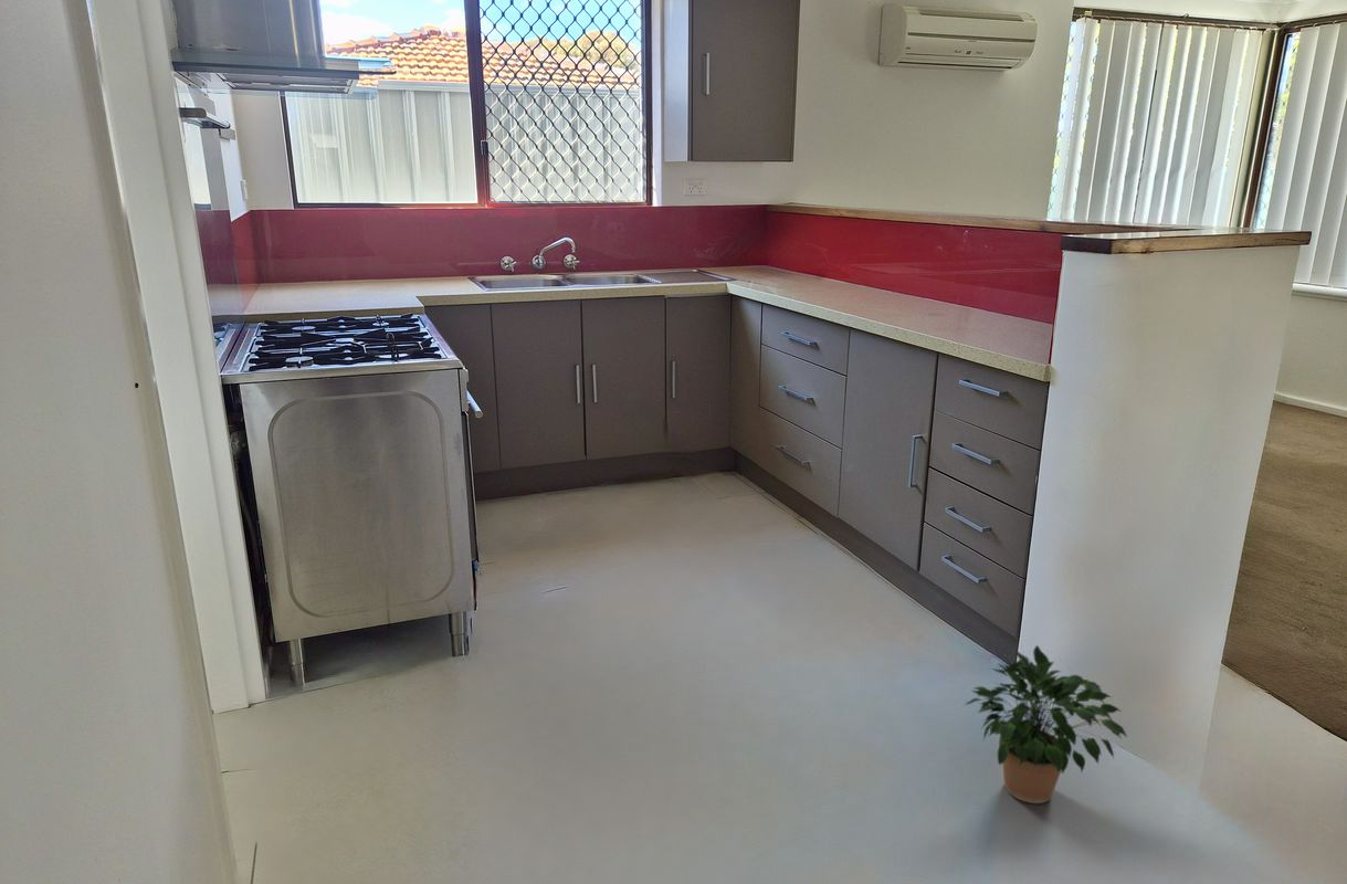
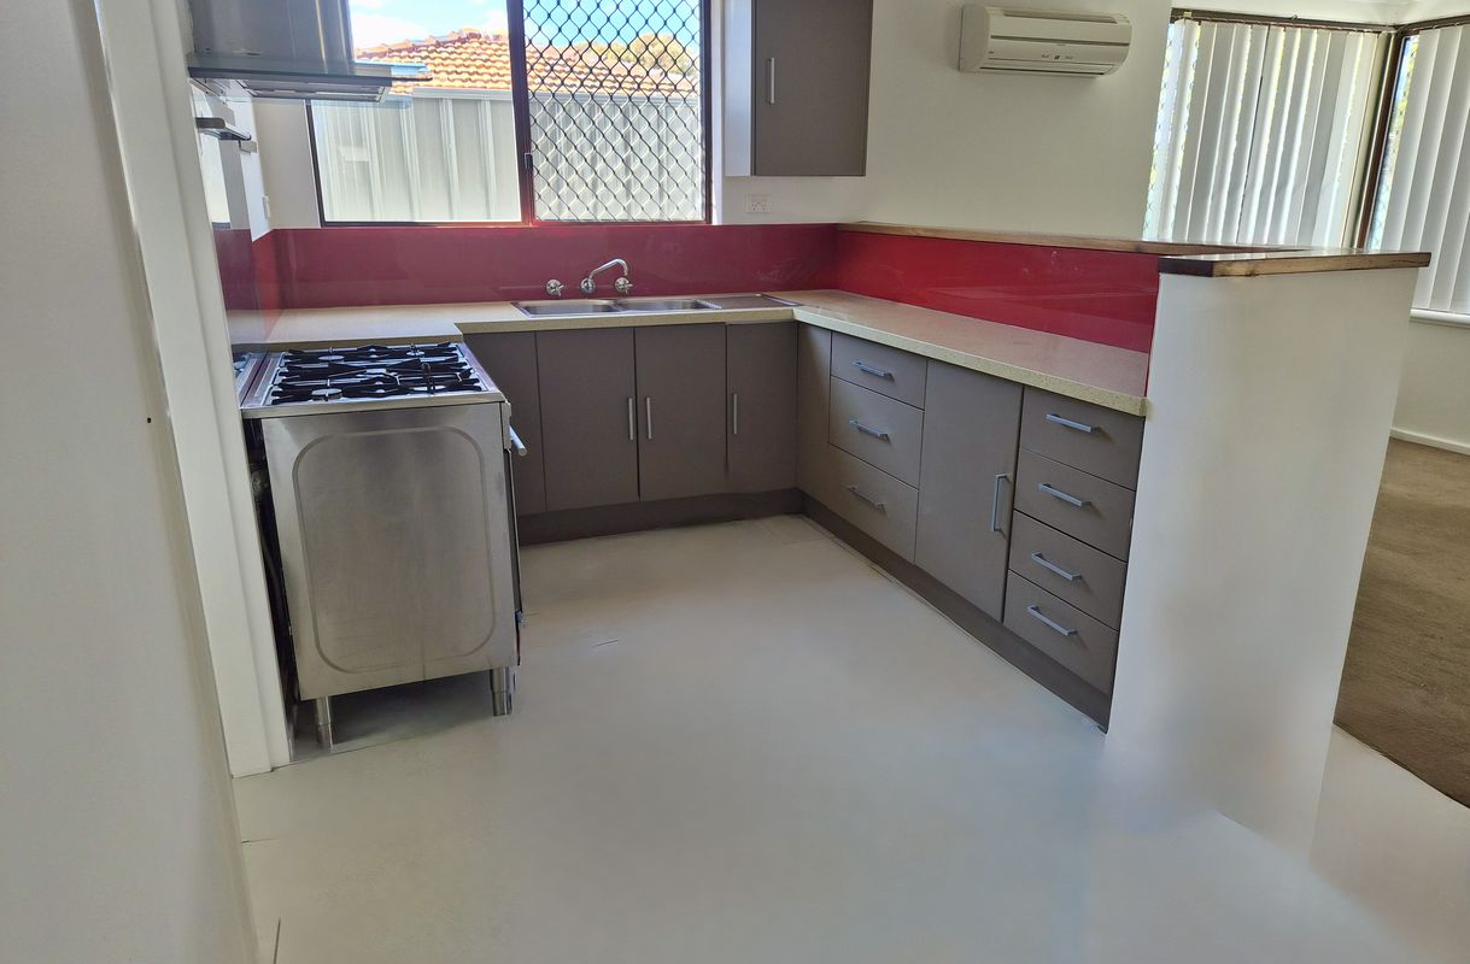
- potted plant (1048, 719)
